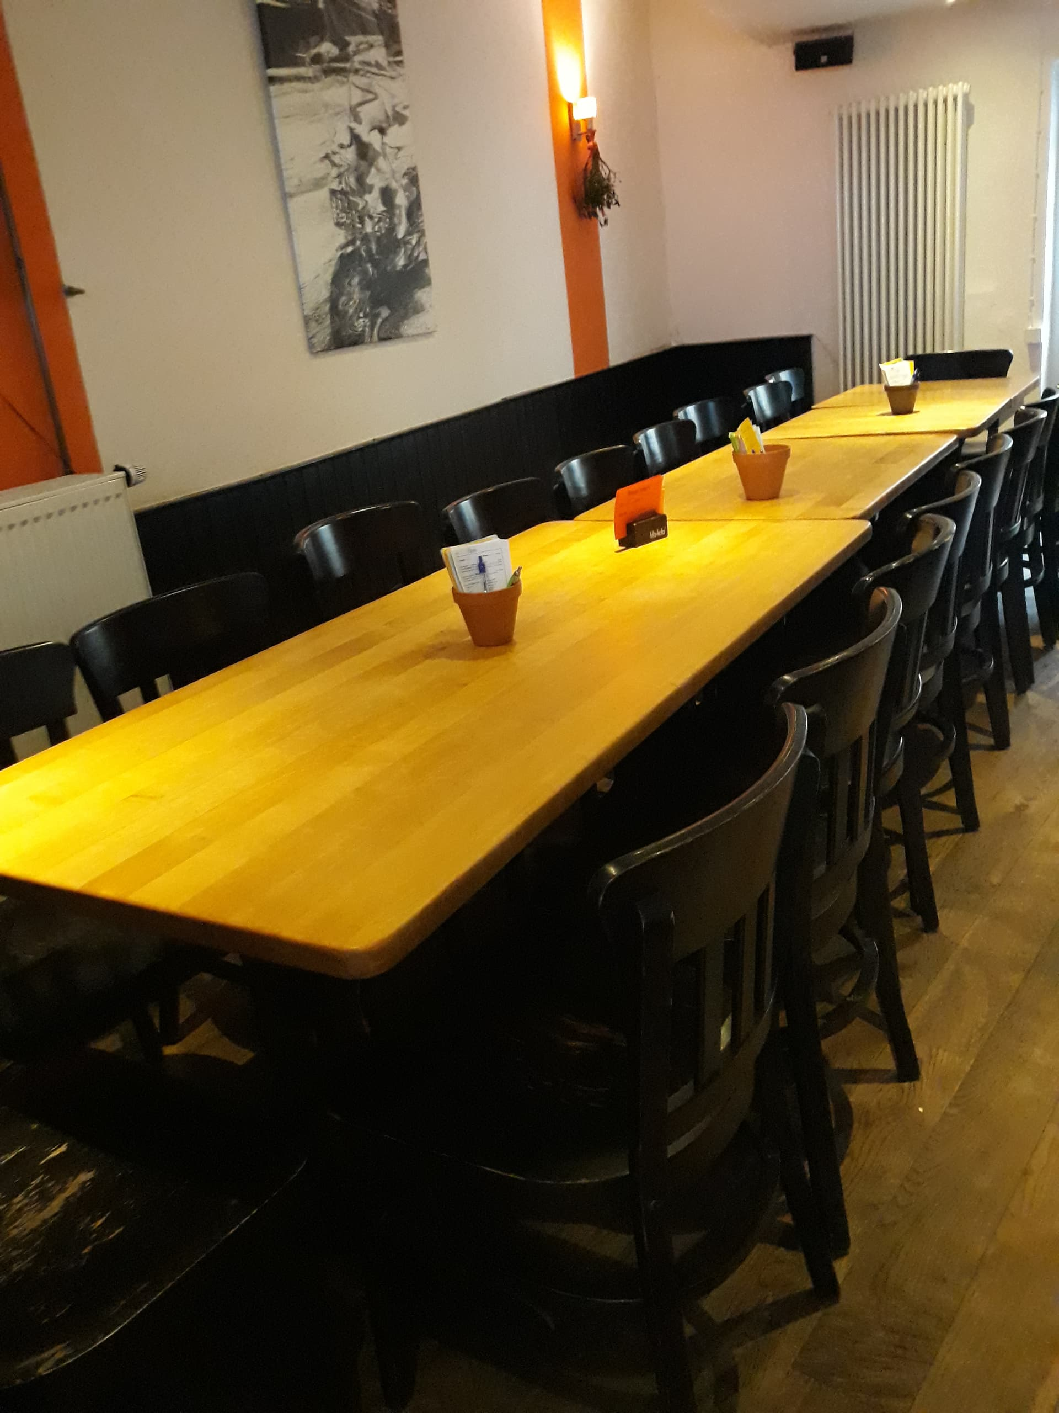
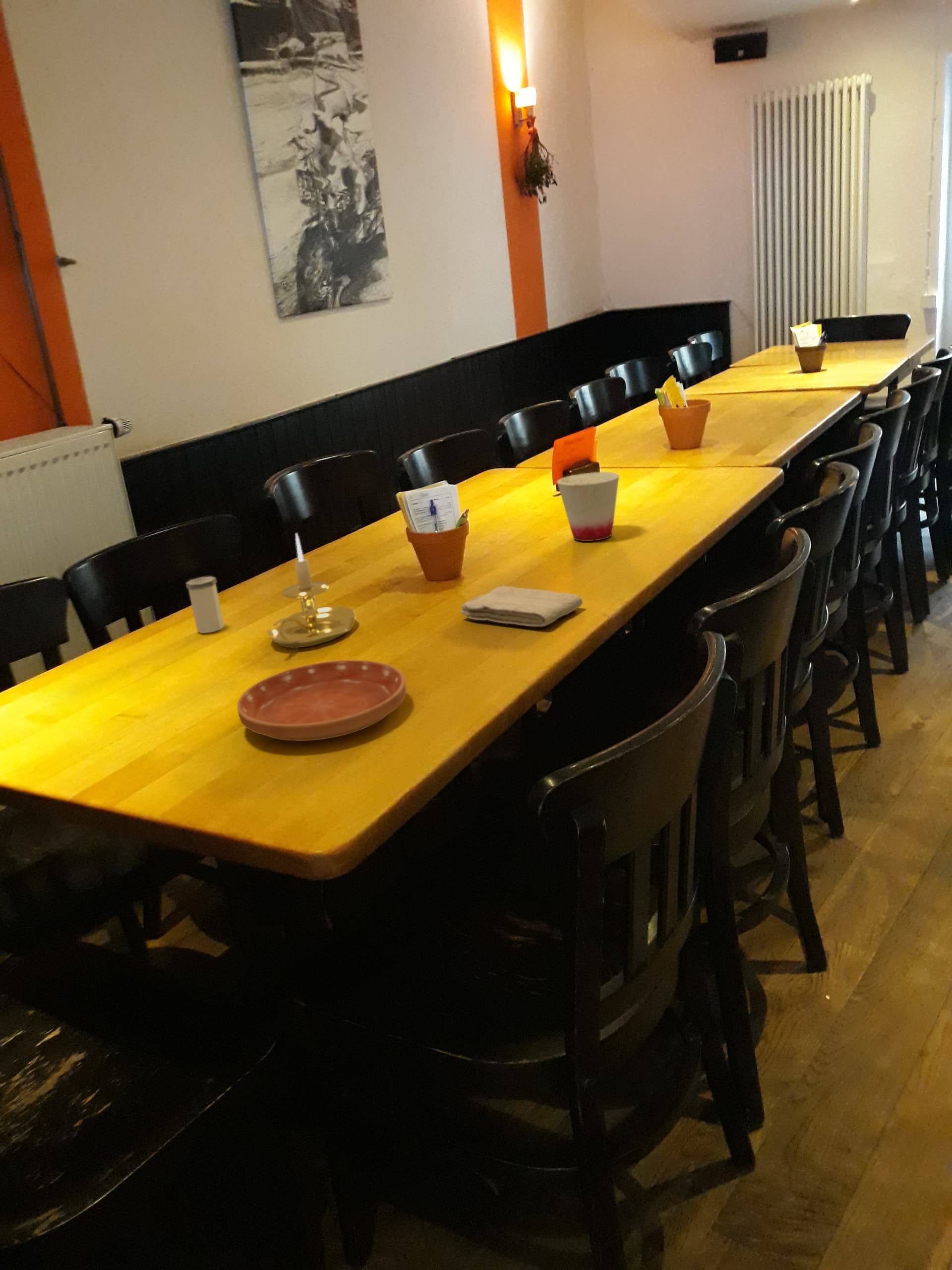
+ candle holder (301, 586)
+ saucer (323, 701)
+ salt shaker (206, 605)
+ washcloth (520, 605)
+ cup (590, 508)
